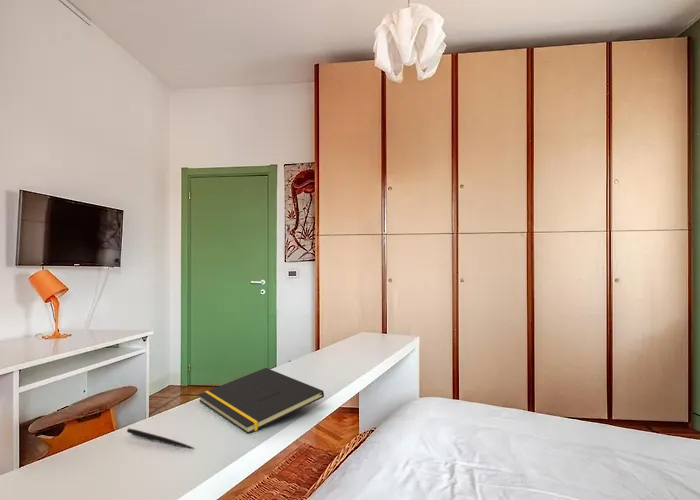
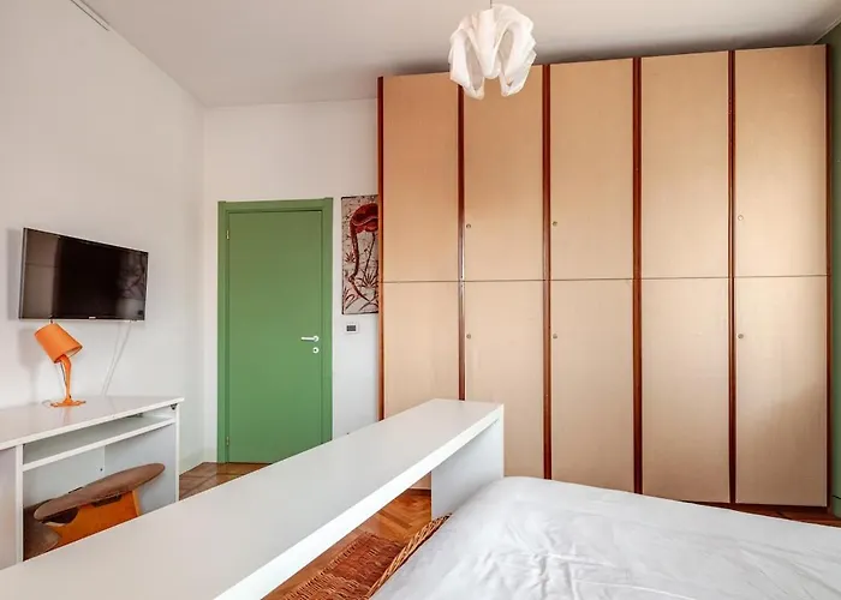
- notepad (258, 395)
- pen (159, 438)
